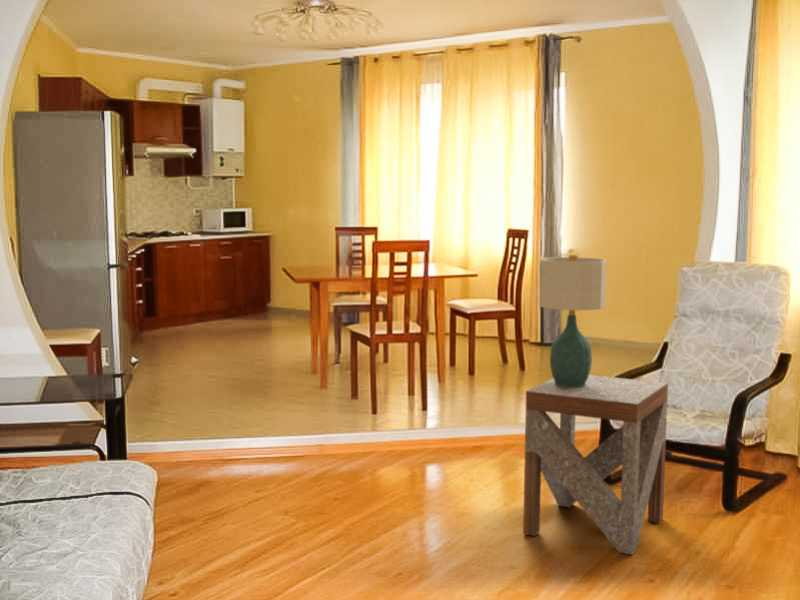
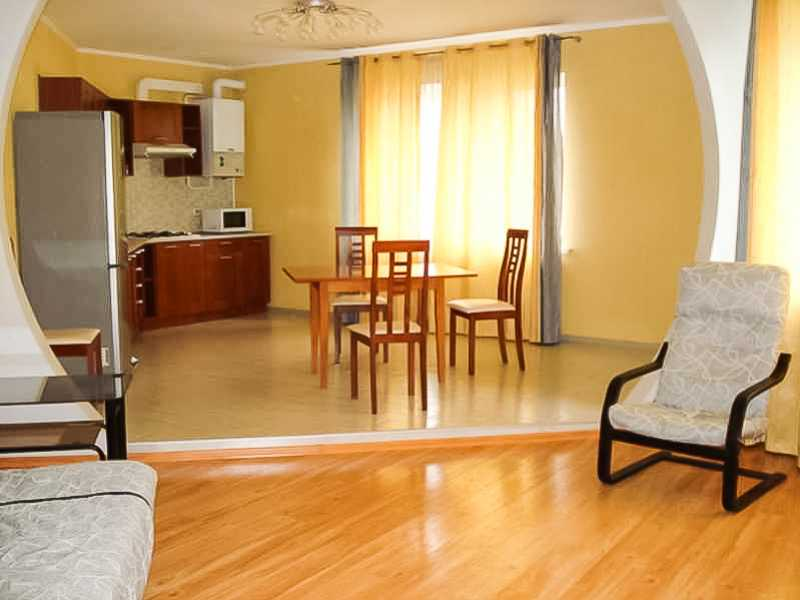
- side table (596, 457)
- table lamp (571, 319)
